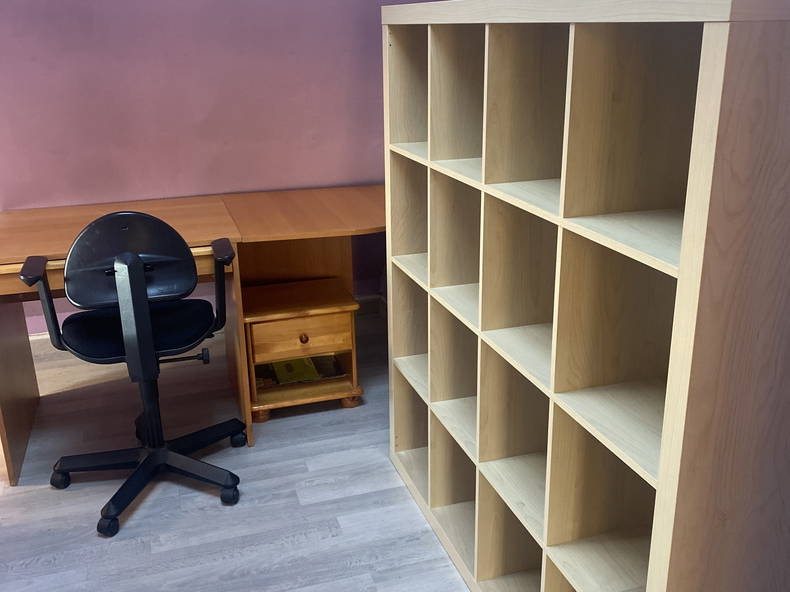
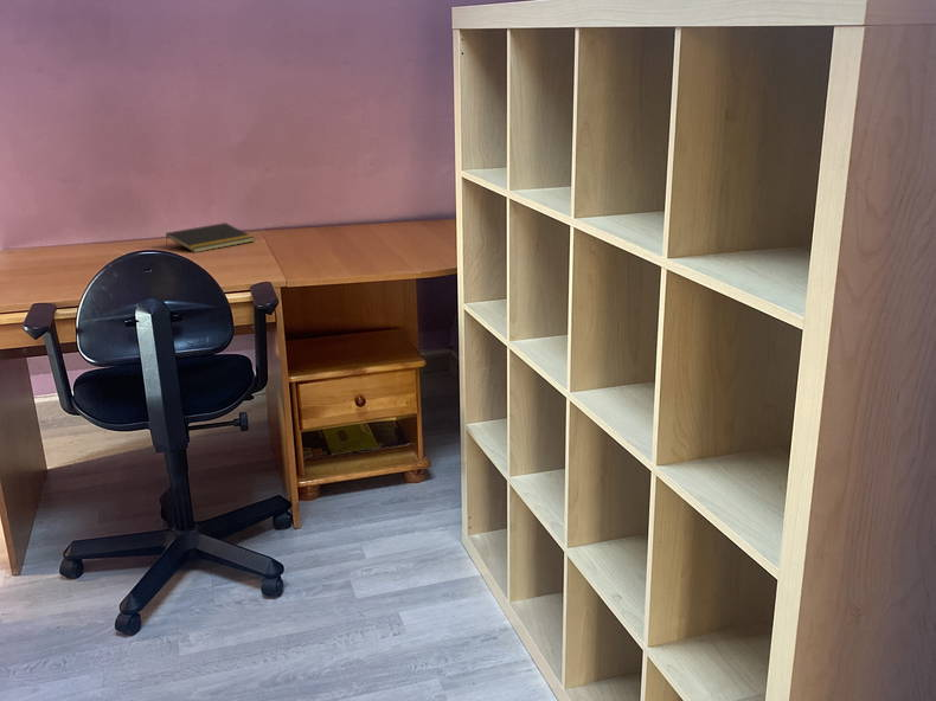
+ notepad (210, 237)
